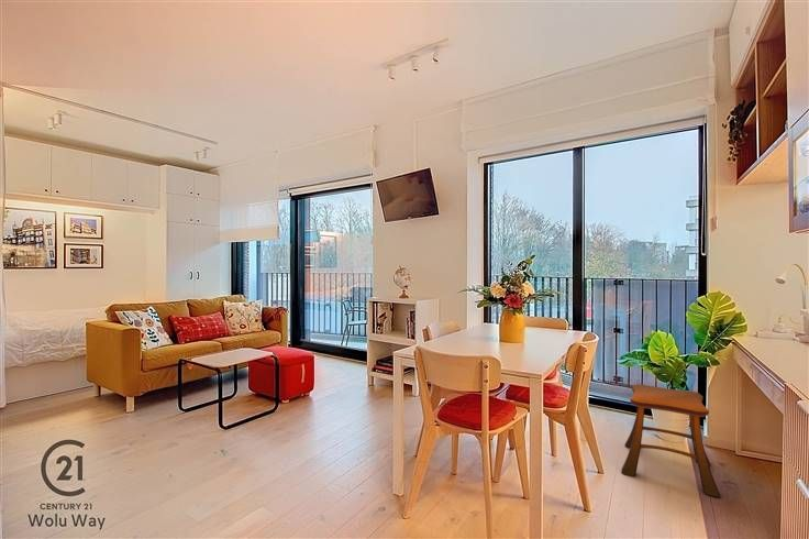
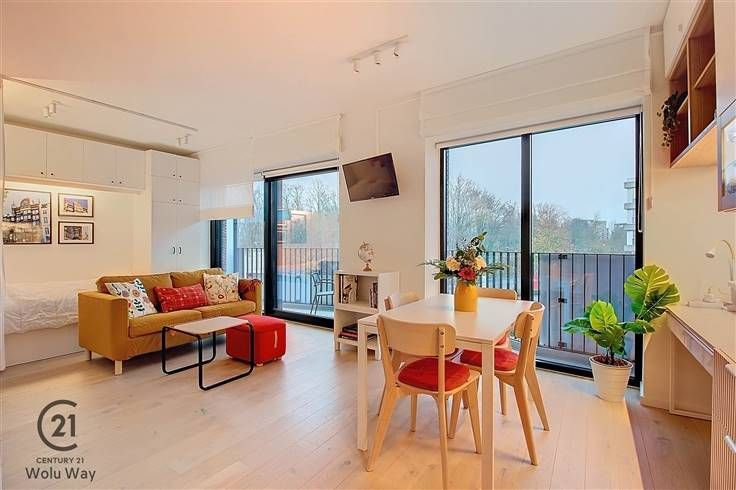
- stool (666, 430)
